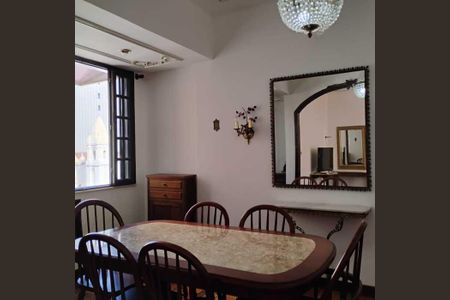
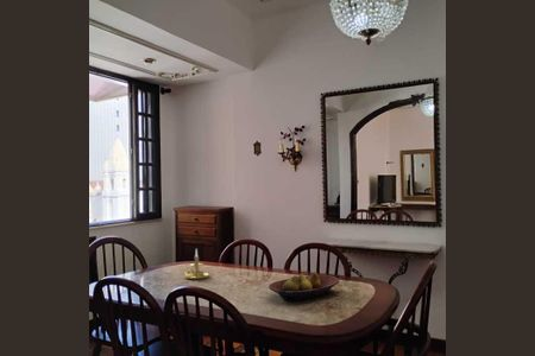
+ fruit bowl (304, 284)
+ candle holder (195, 262)
